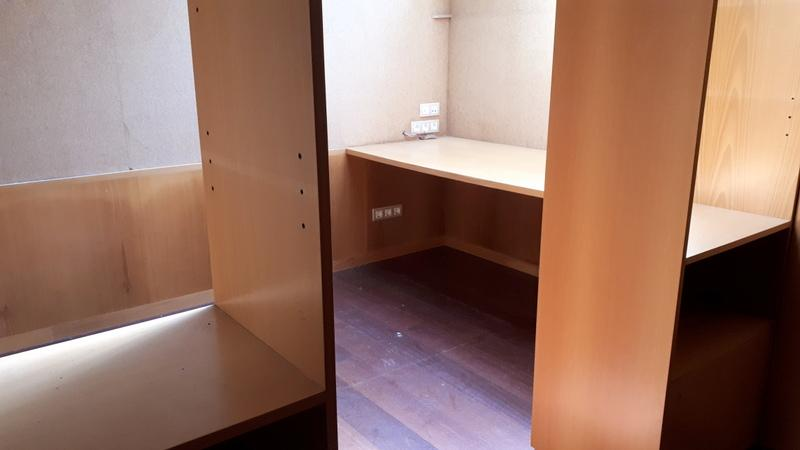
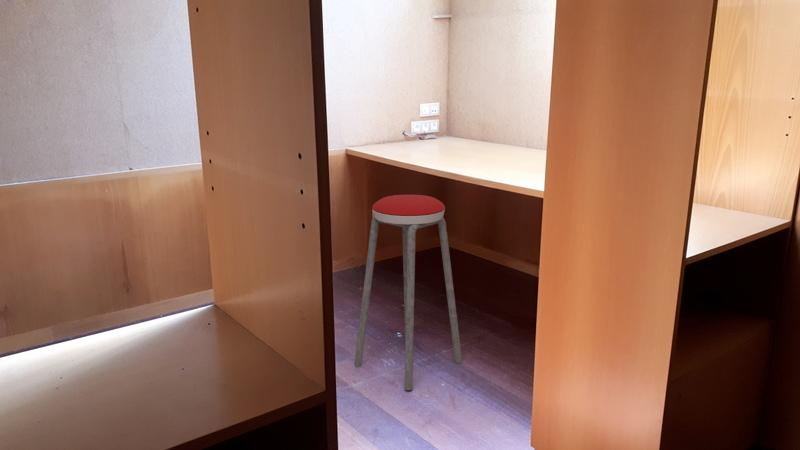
+ music stool (408, 283)
